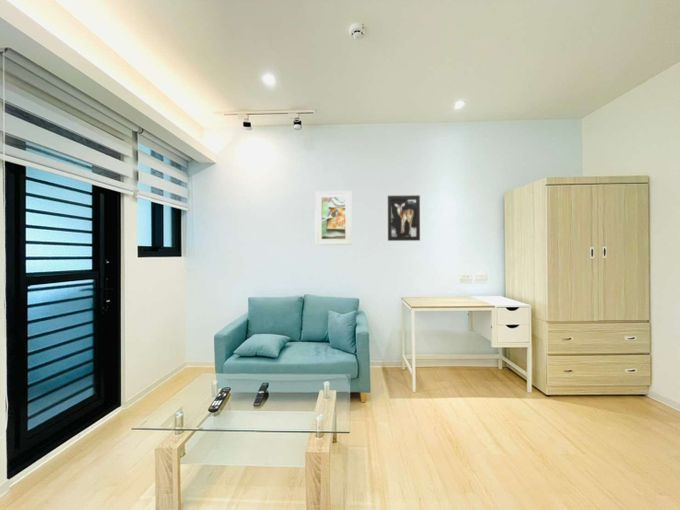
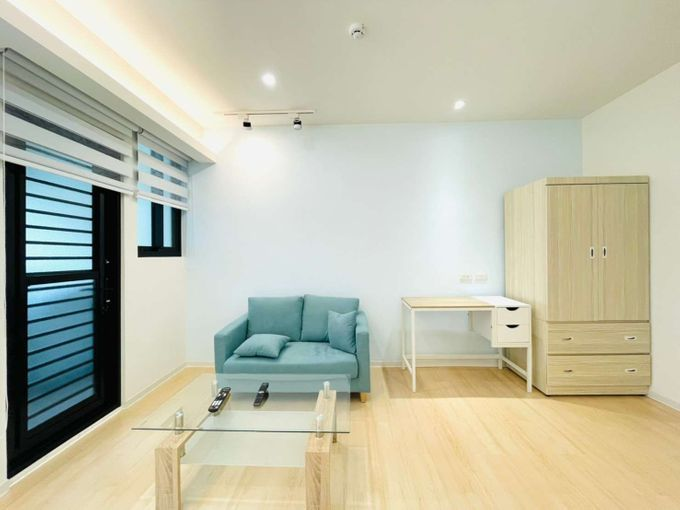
- wall art (403, 218)
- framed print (333, 218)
